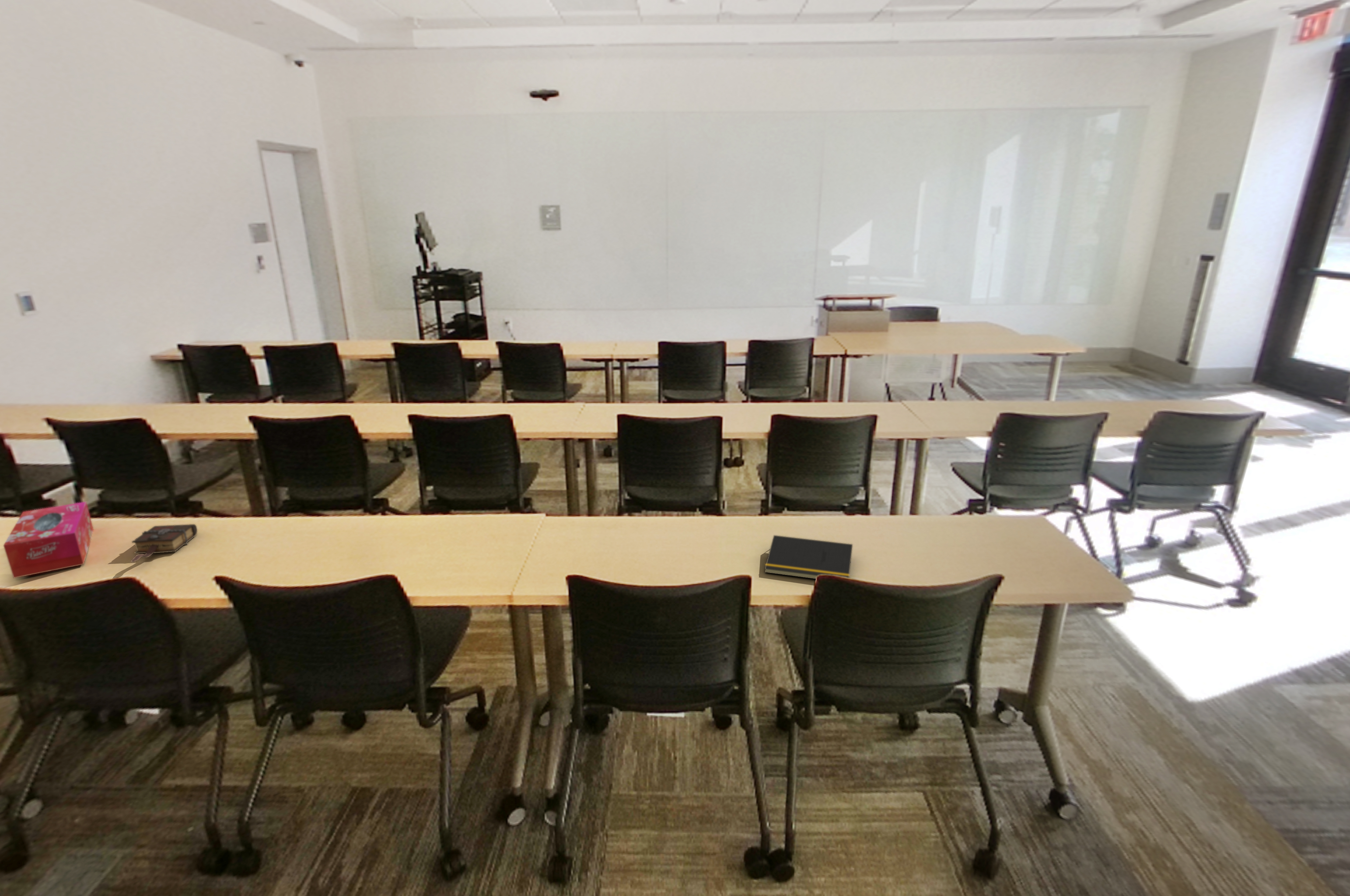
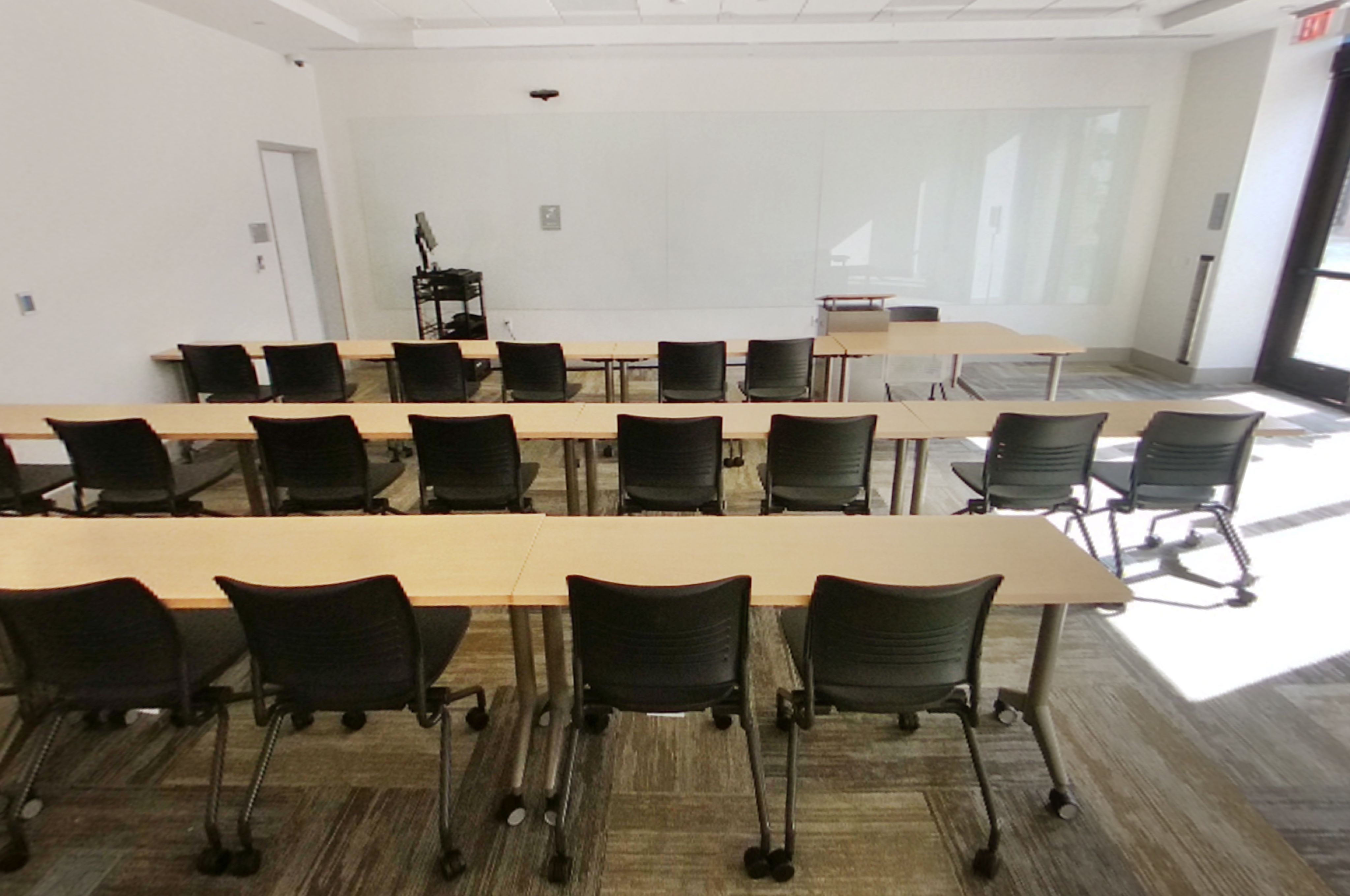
- notepad (809, 558)
- book (155, 544)
- tissue box (52, 537)
